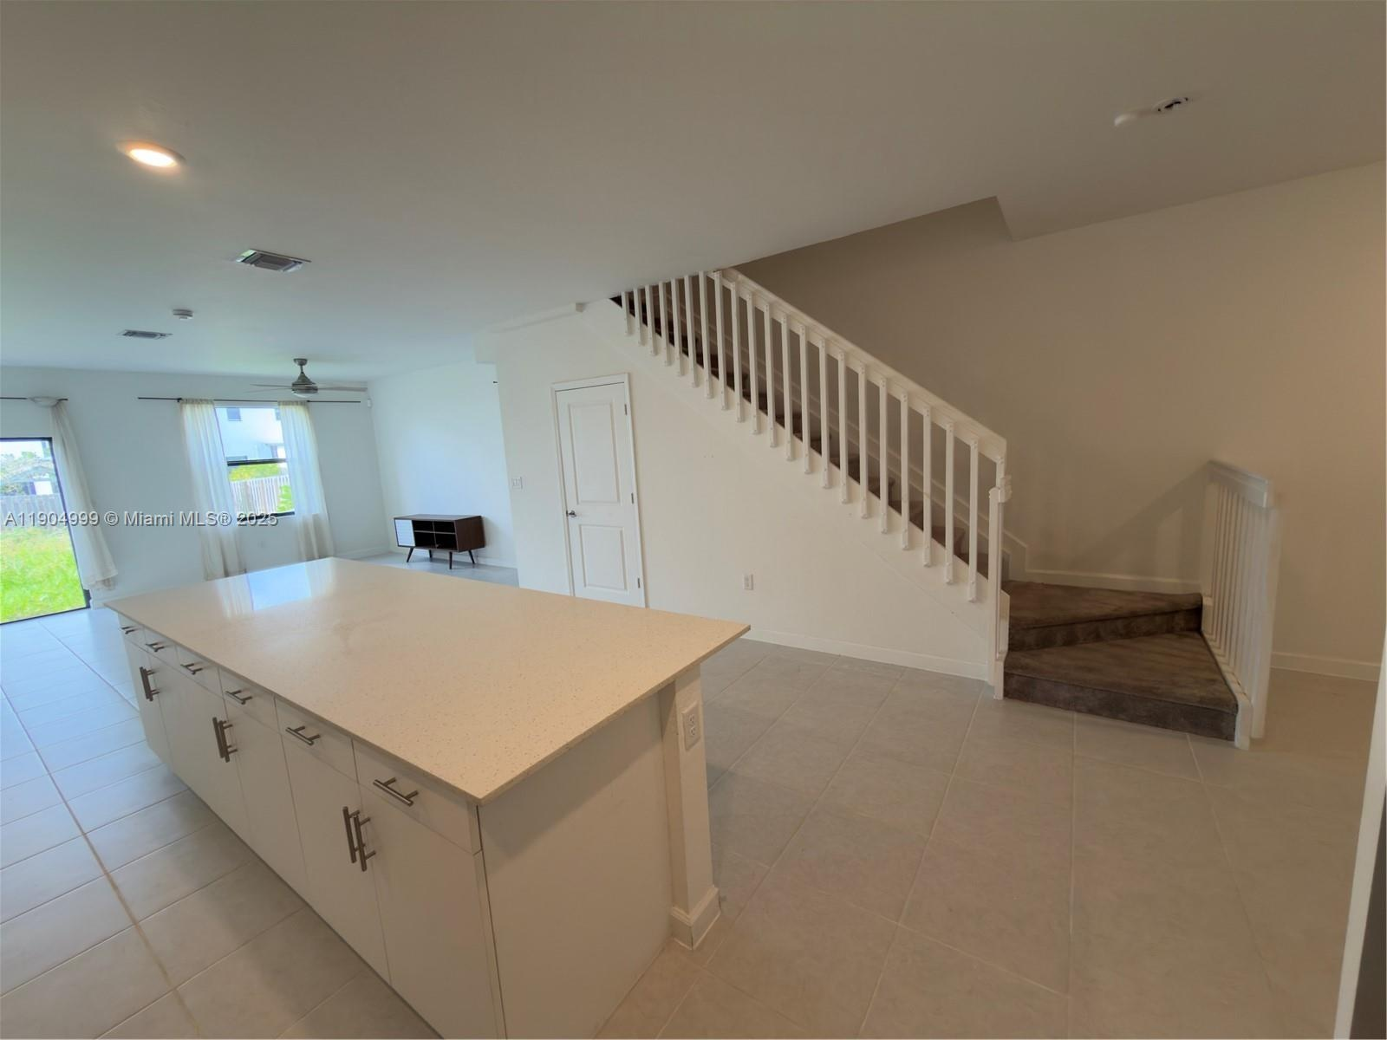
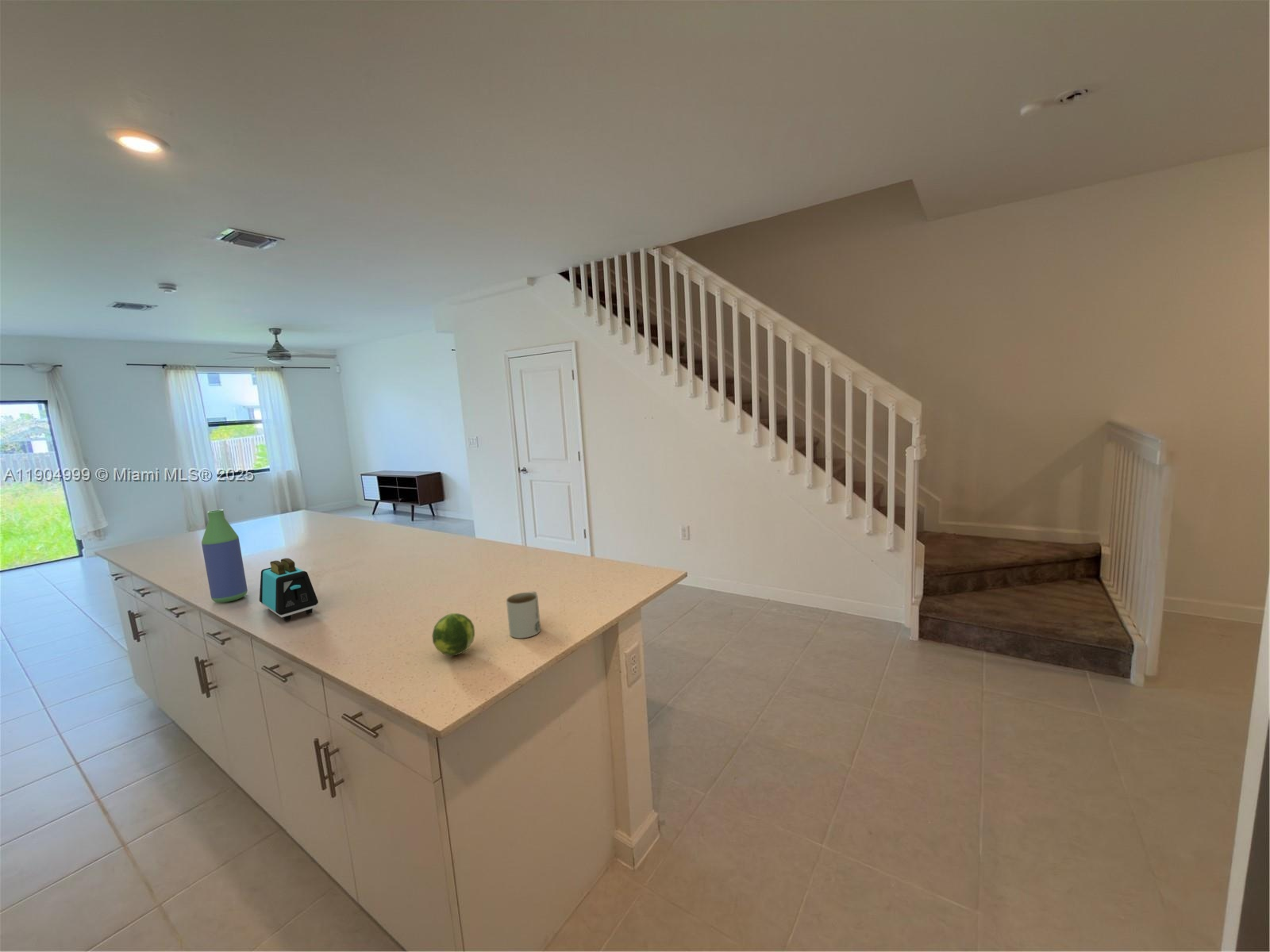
+ mug (526, 612)
+ bottle (222, 555)
+ fruit (453, 634)
+ toaster (286, 585)
